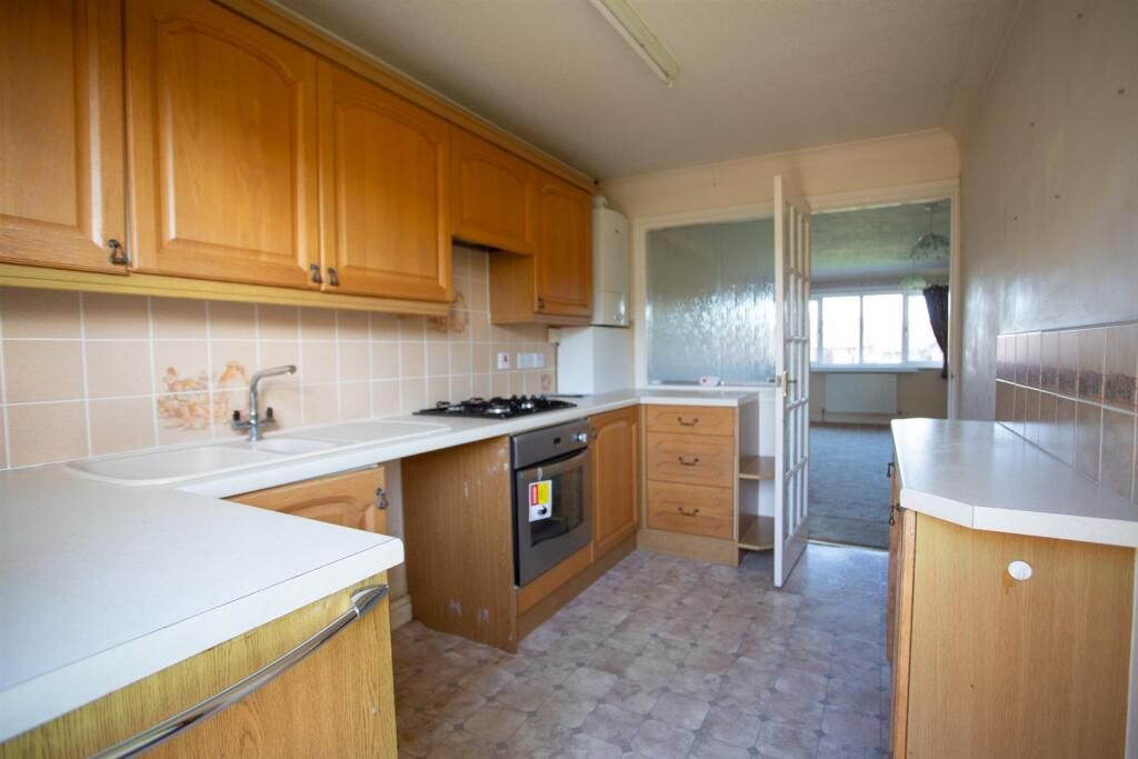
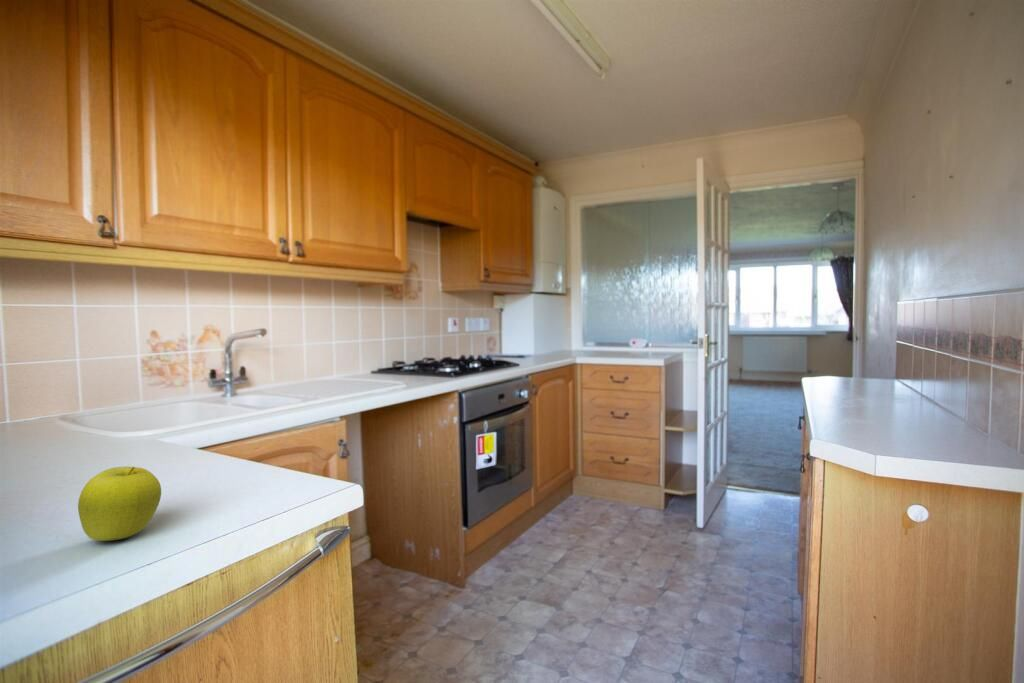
+ fruit (121, 502)
